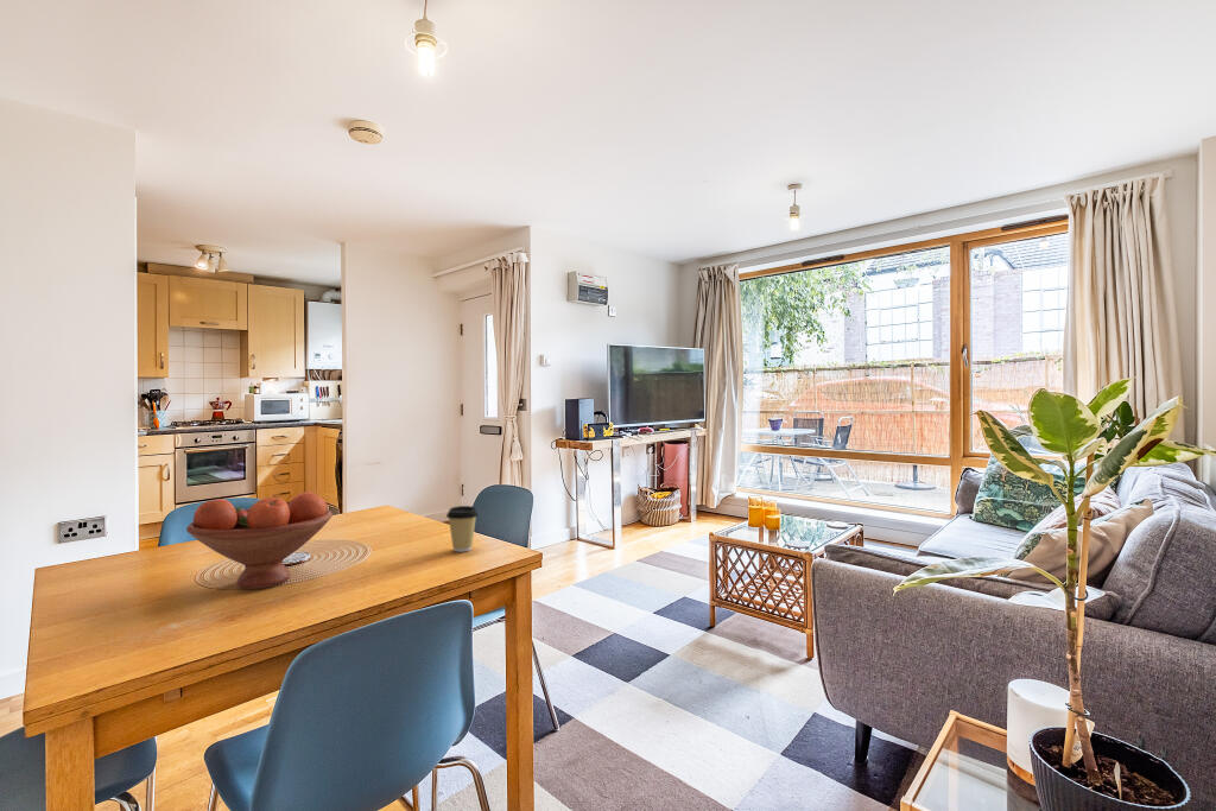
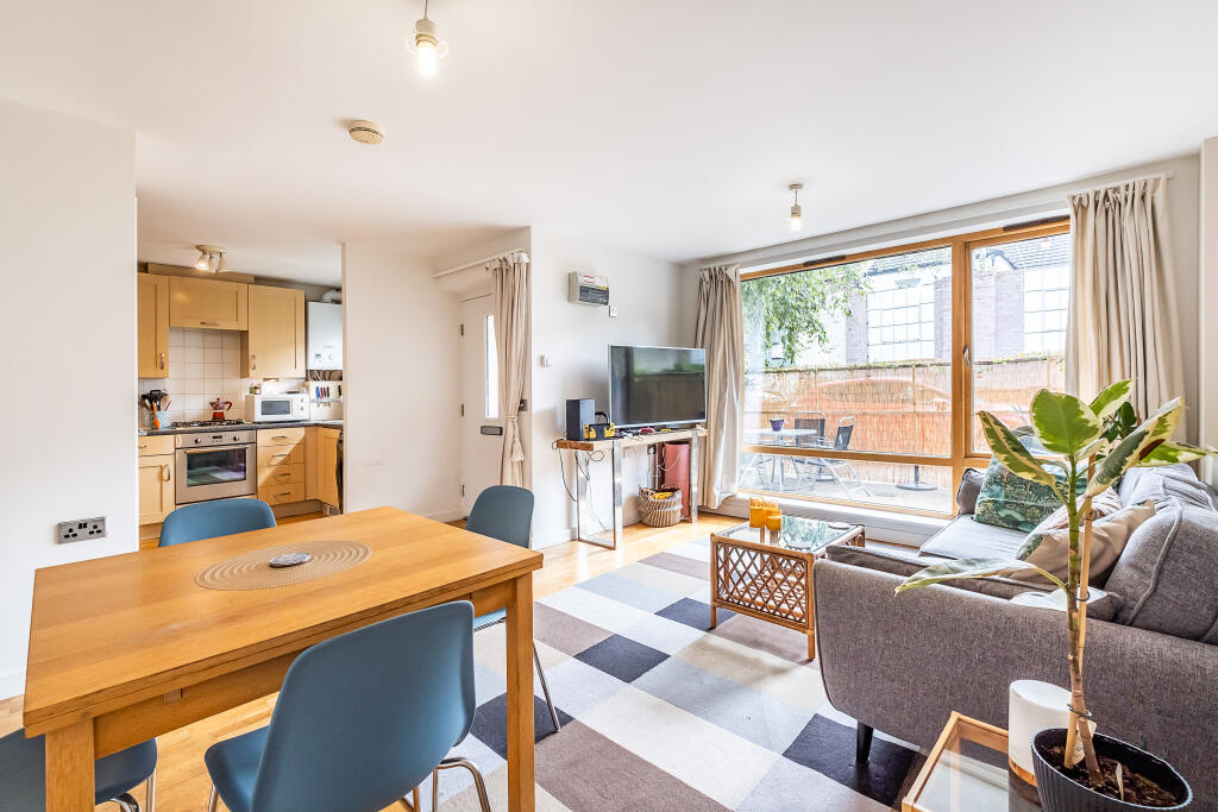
- coffee cup (462, 528)
- fruit bowl (264, 537)
